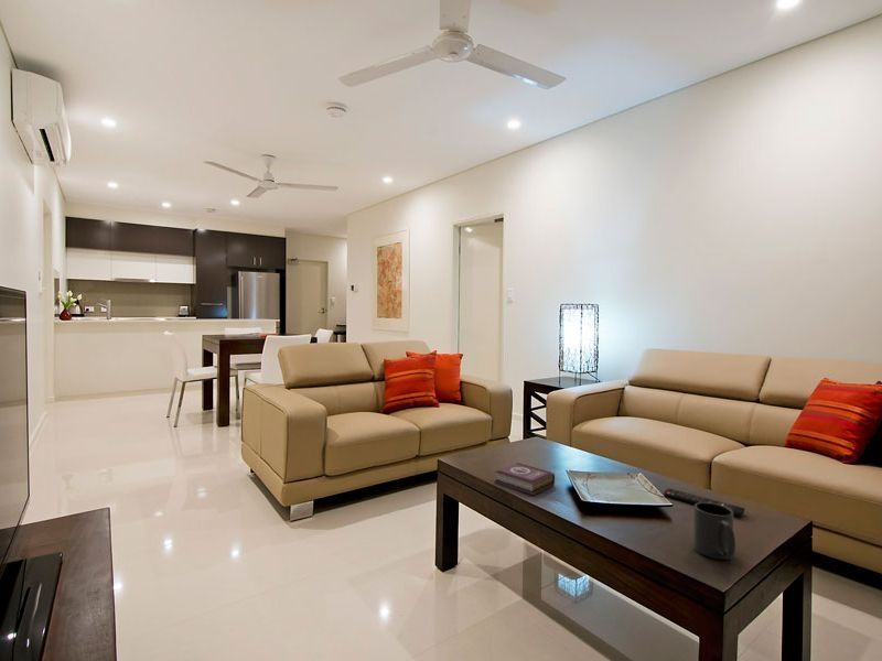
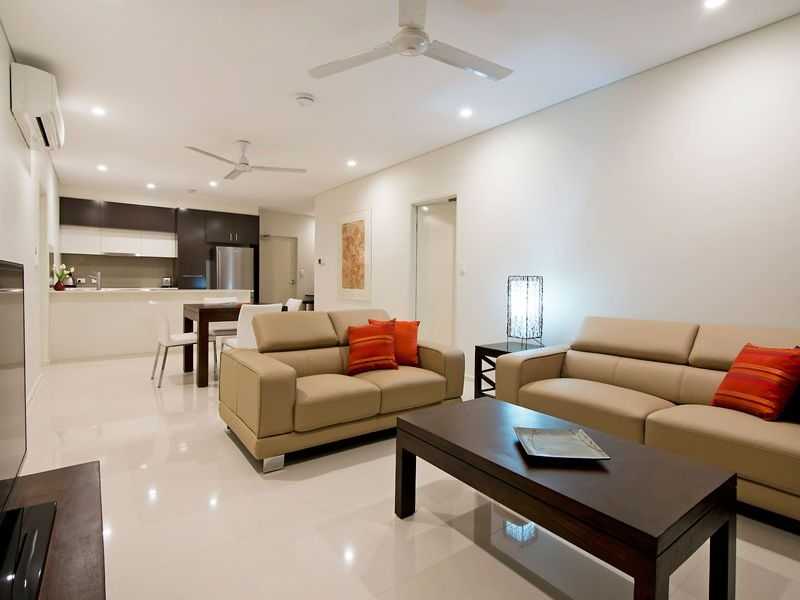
- mug (717, 533)
- remote control (701, 501)
- book (524, 477)
